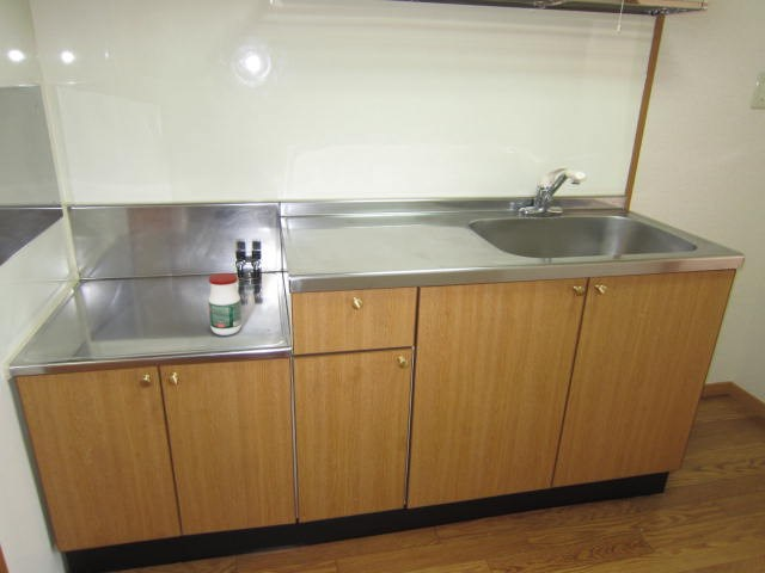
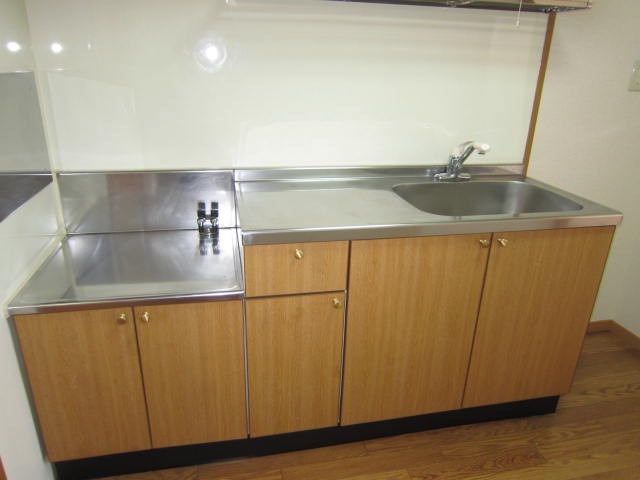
- jar (225, 304)
